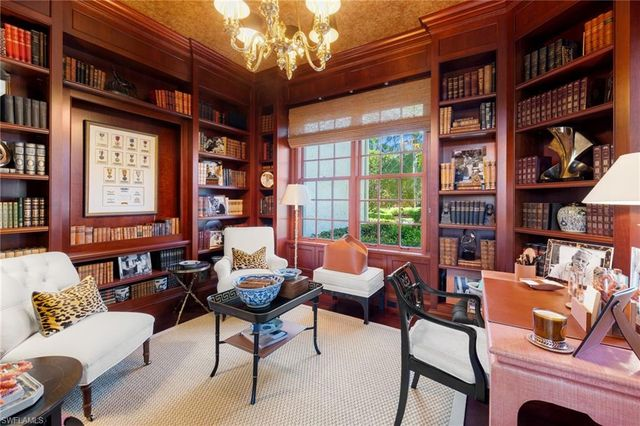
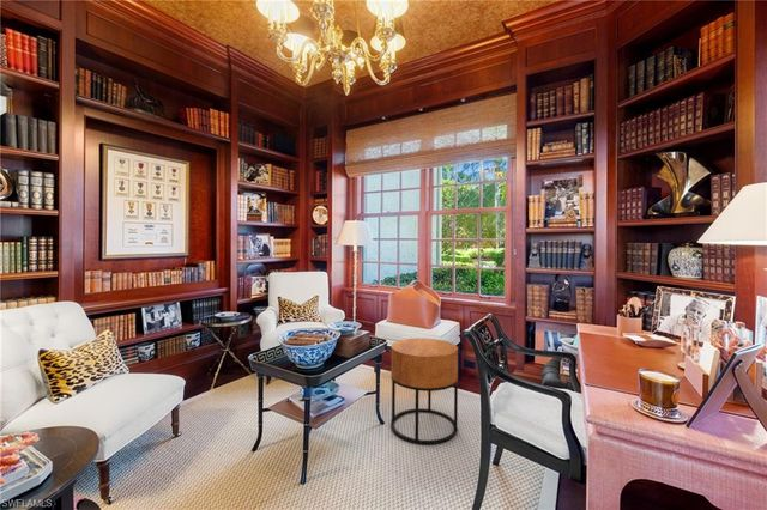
+ side table (423, 385)
